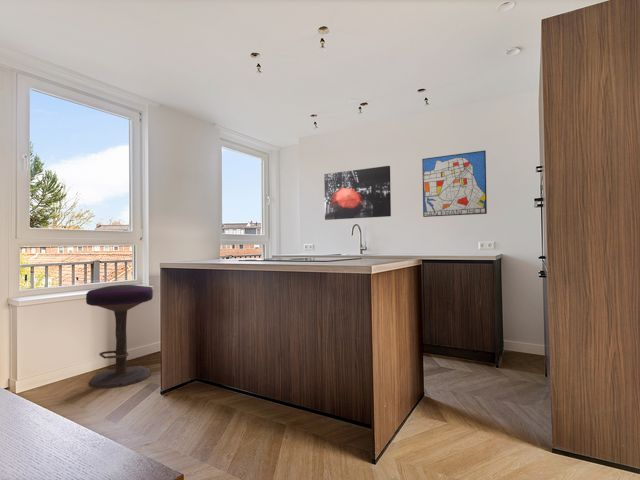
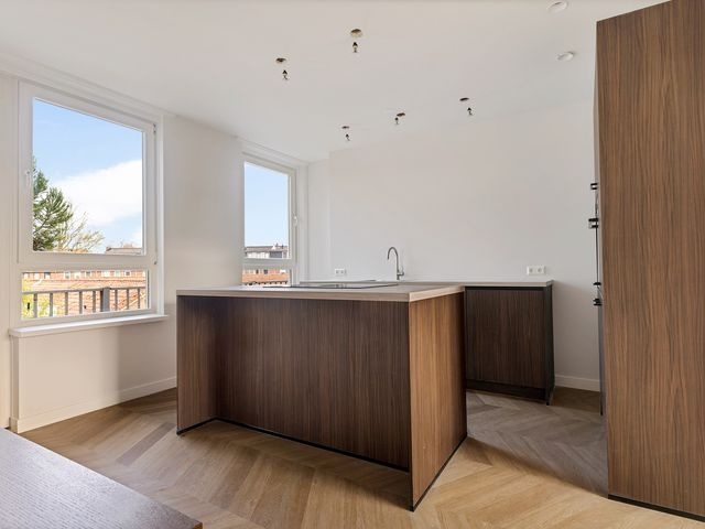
- wall art (453, 185)
- stool (121, 331)
- wall art (355, 194)
